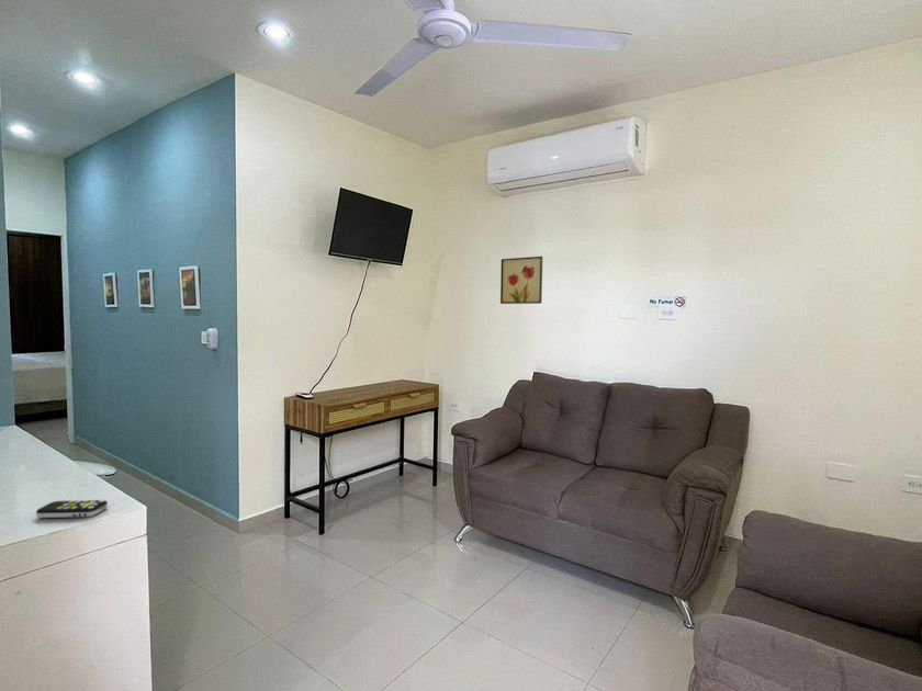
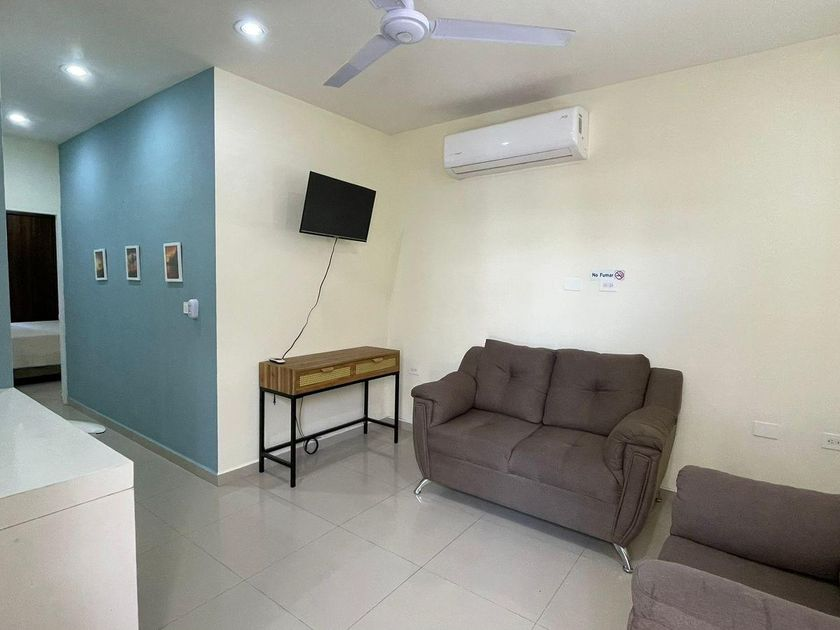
- remote control (72, 508)
- wall art (521, 281)
